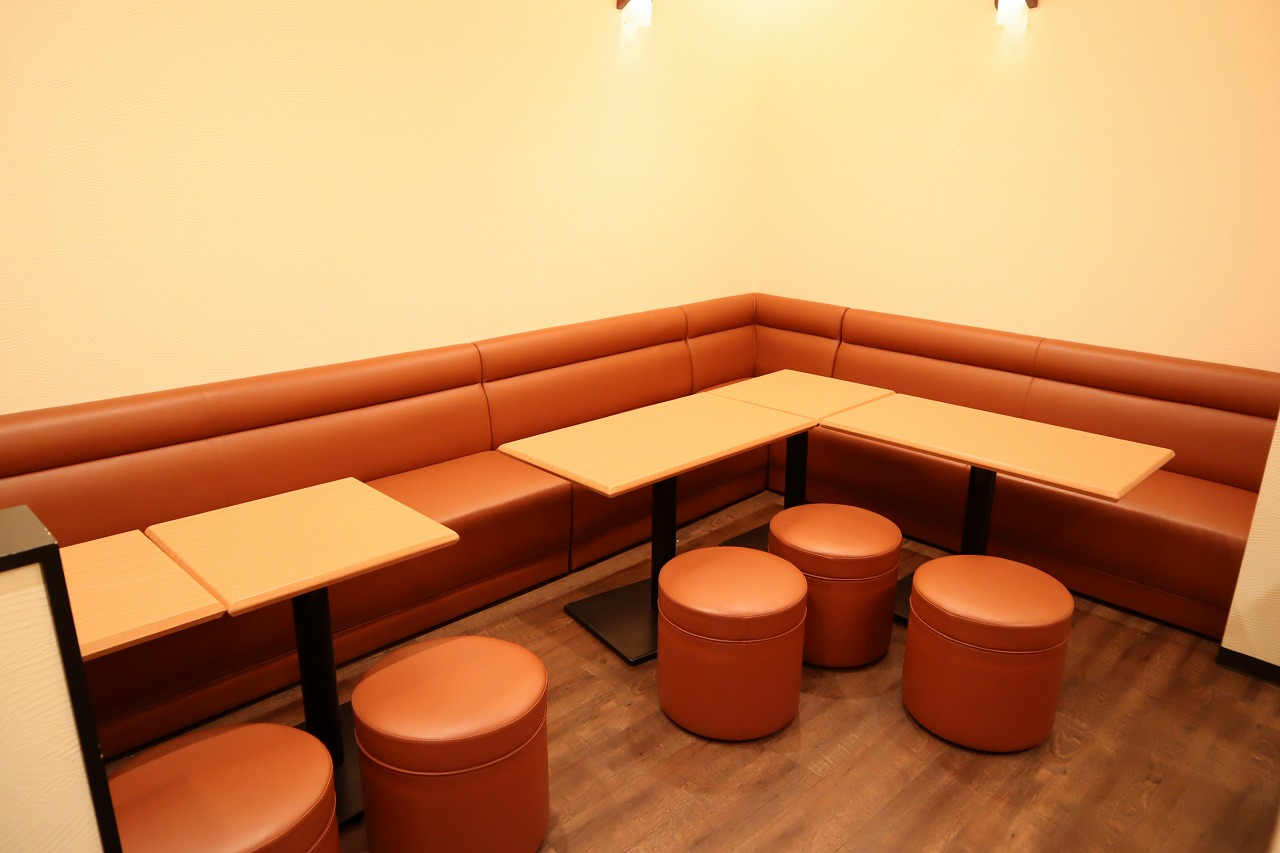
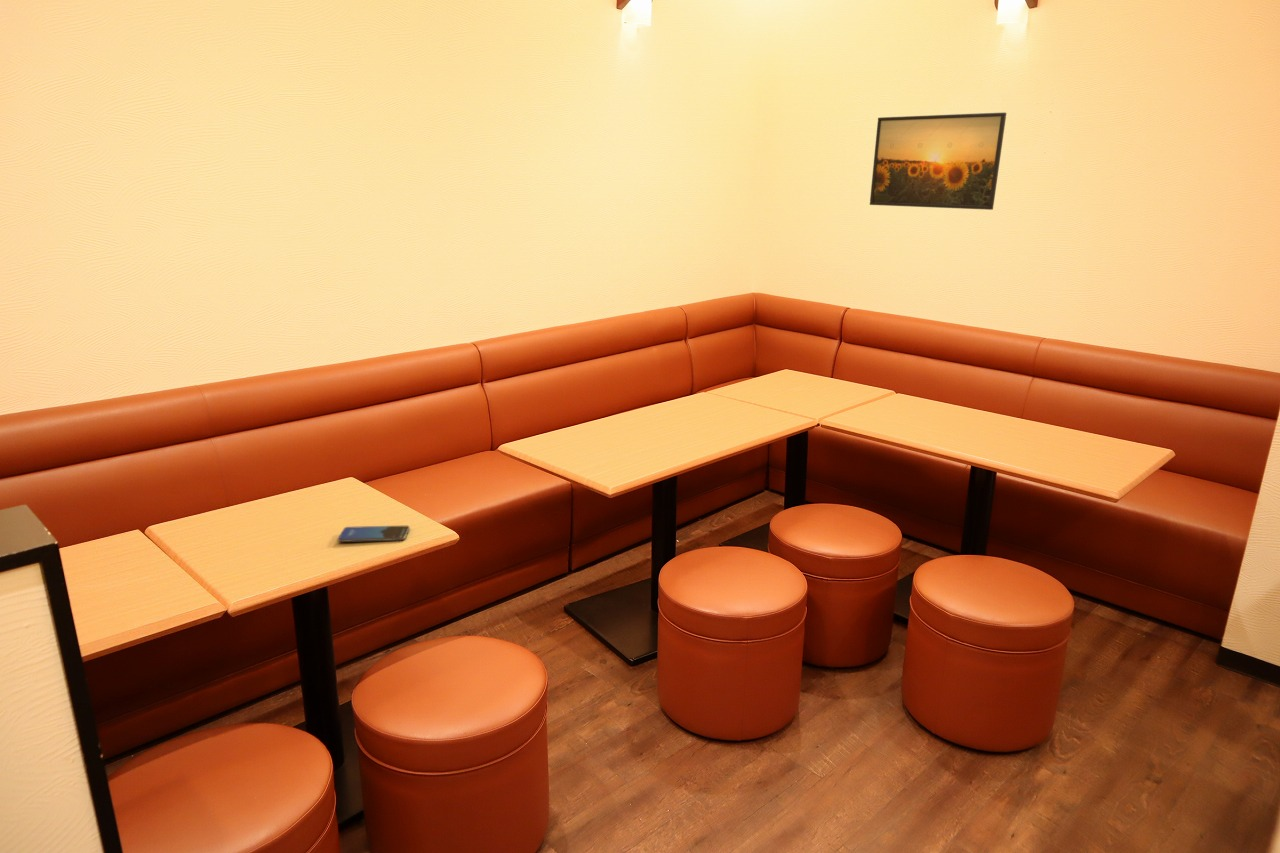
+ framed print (933, 161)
+ smartphone (374, 533)
